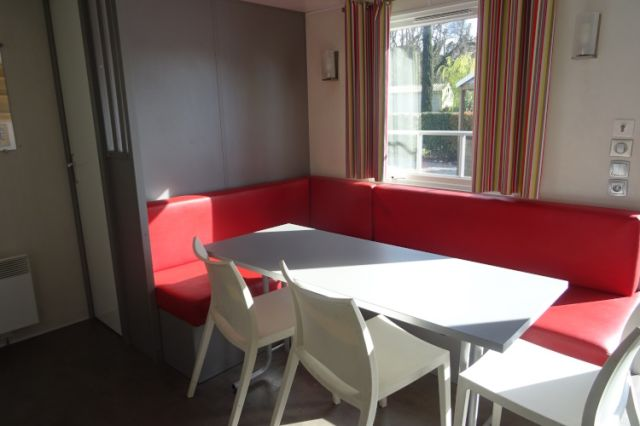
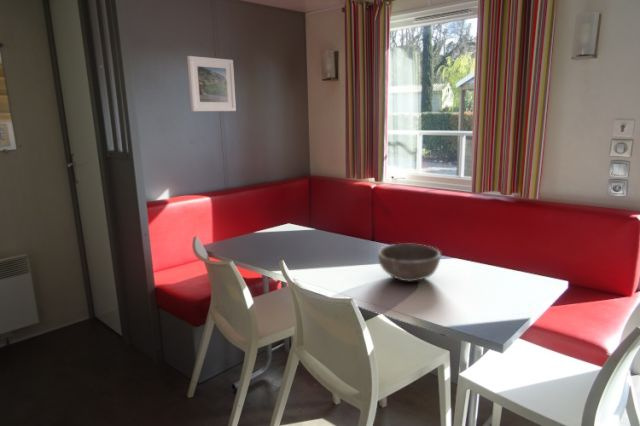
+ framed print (212, 84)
+ bowl (408, 265)
